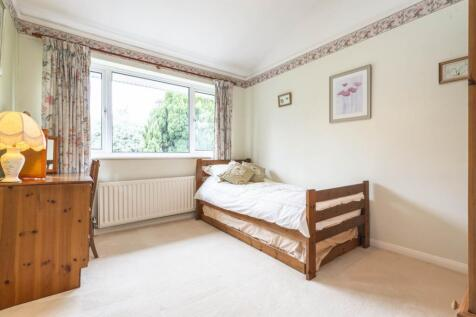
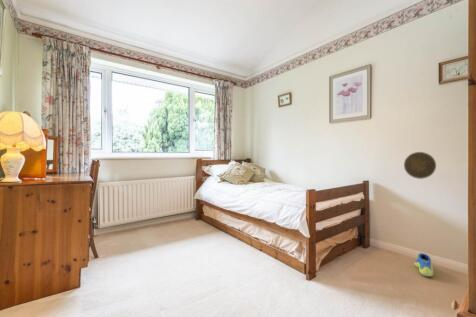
+ decorative plate (418, 165)
+ sneaker (424, 260)
